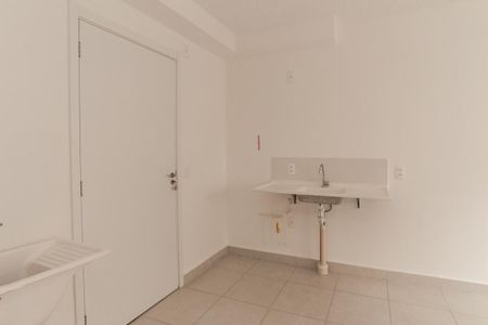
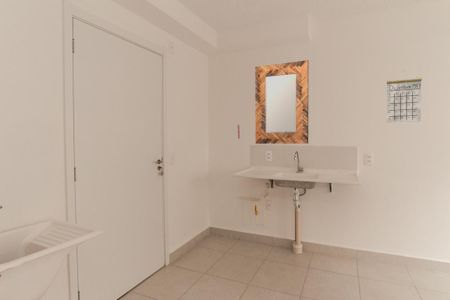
+ calendar (403, 96)
+ home mirror (280, 104)
